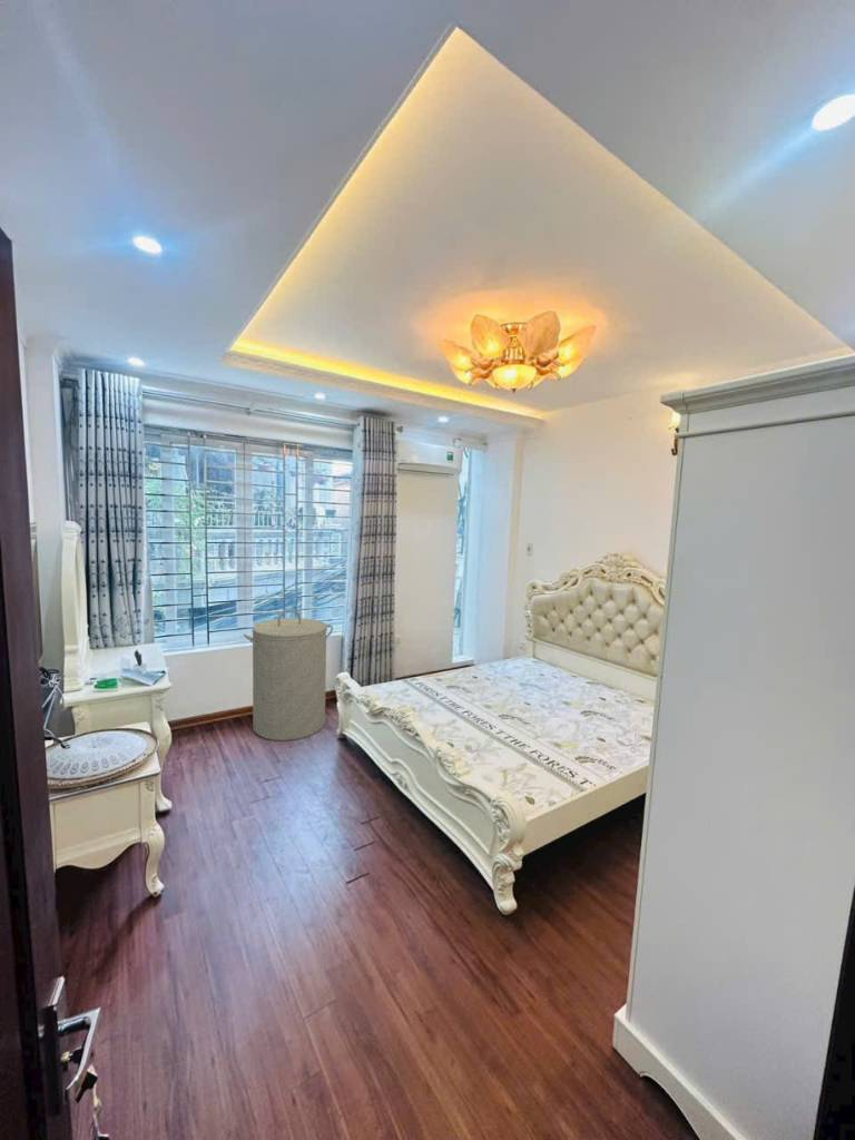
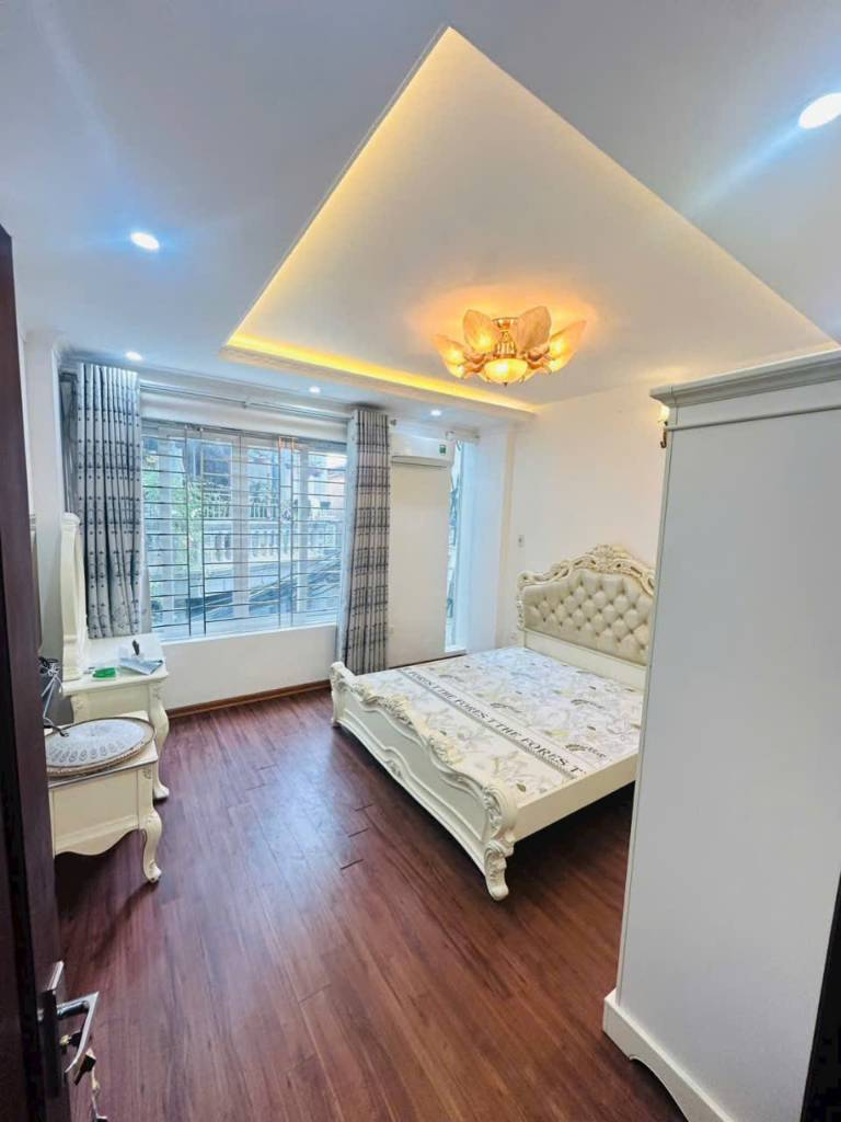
- laundry hamper (289, 668)
